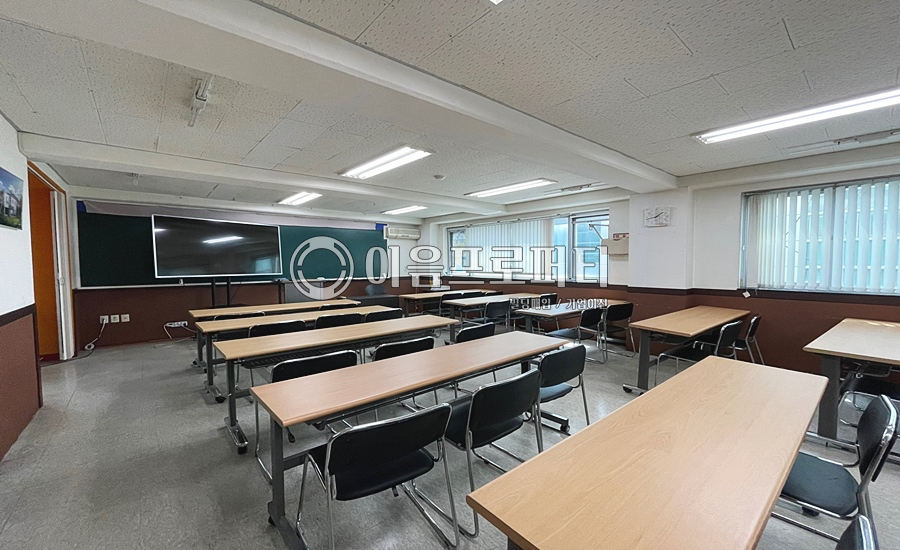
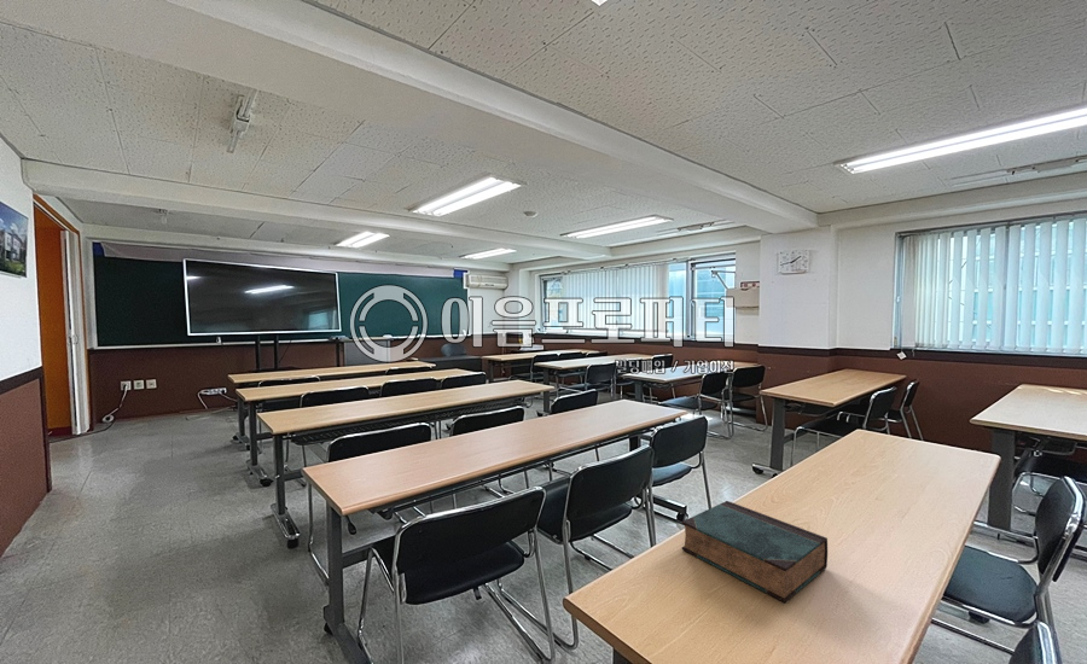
+ book (751, 543)
